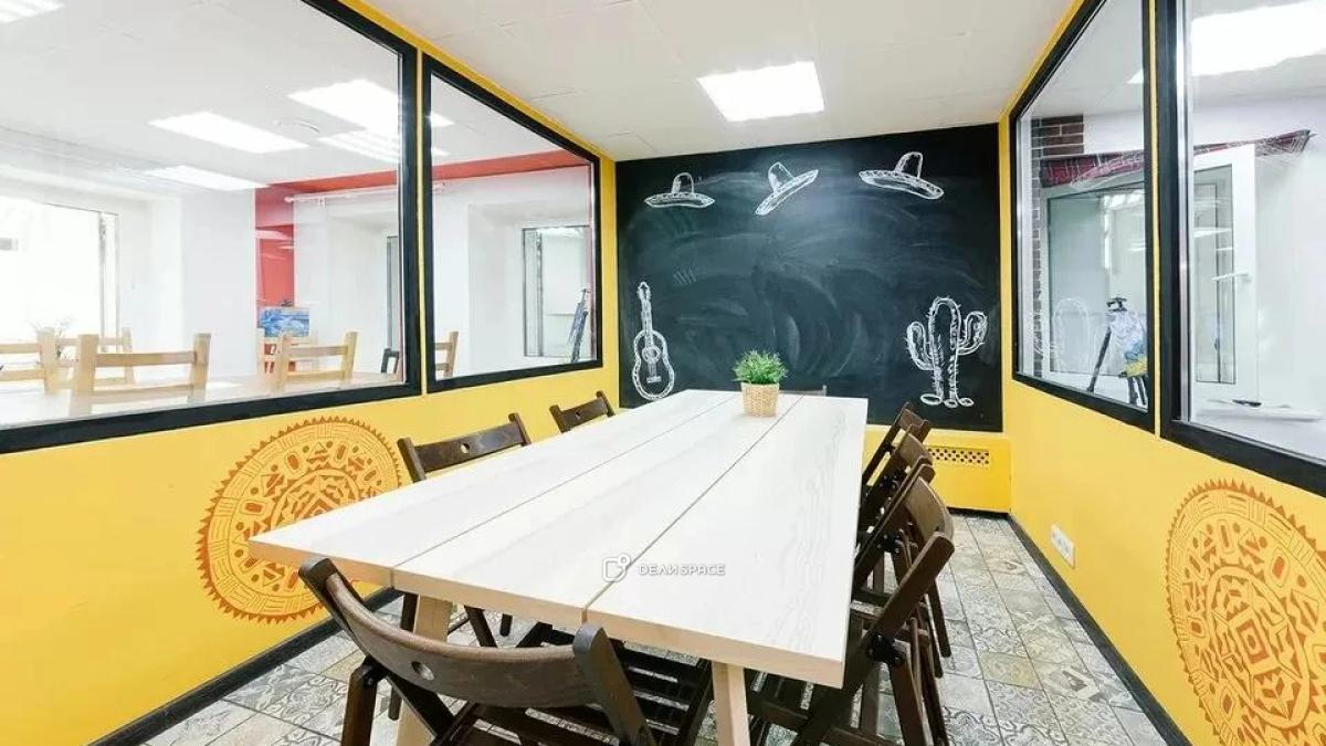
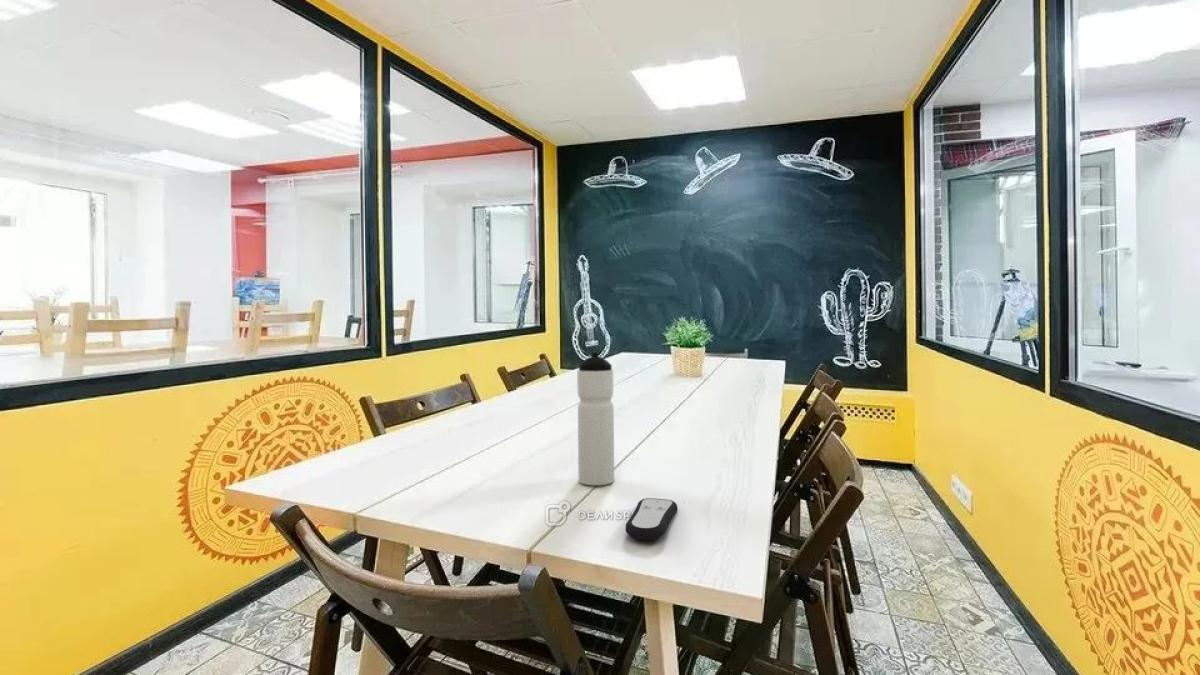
+ water bottle (595, 416)
+ remote control (651, 517)
